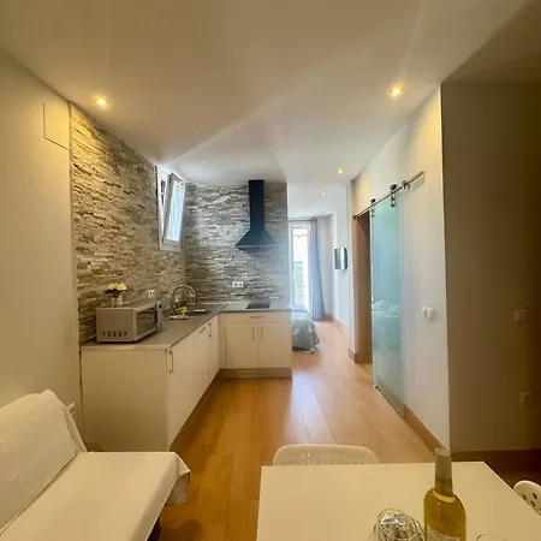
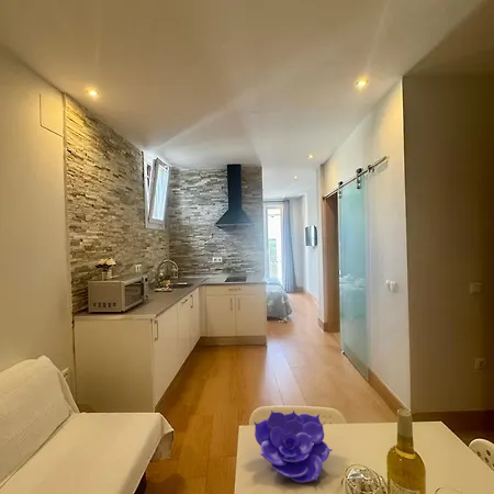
+ decorative bowl (290, 440)
